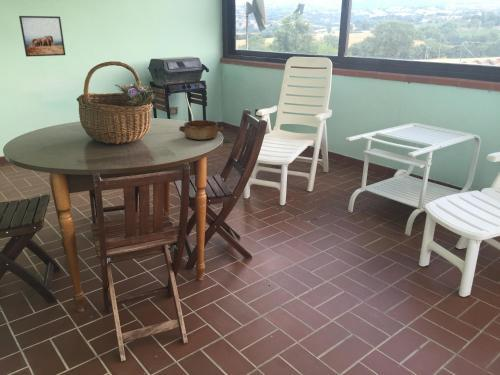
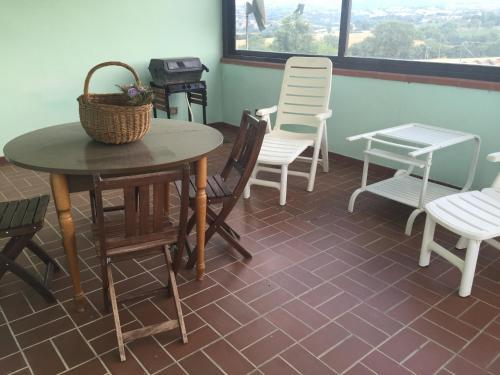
- bowl (201, 130)
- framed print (43, 36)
